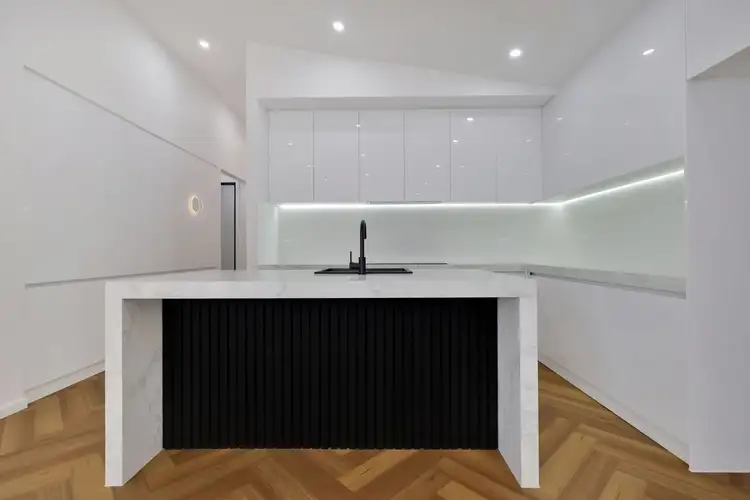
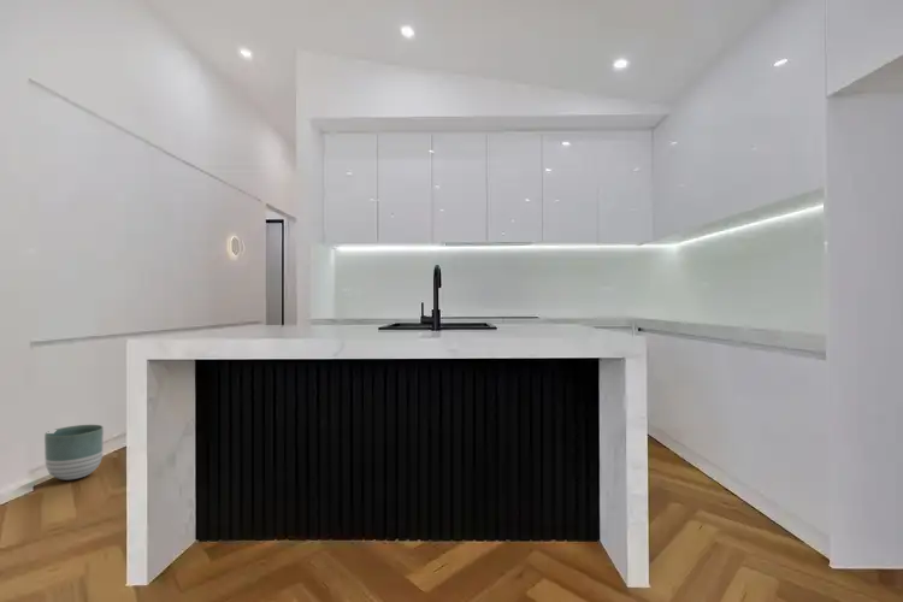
+ planter (75, 453)
